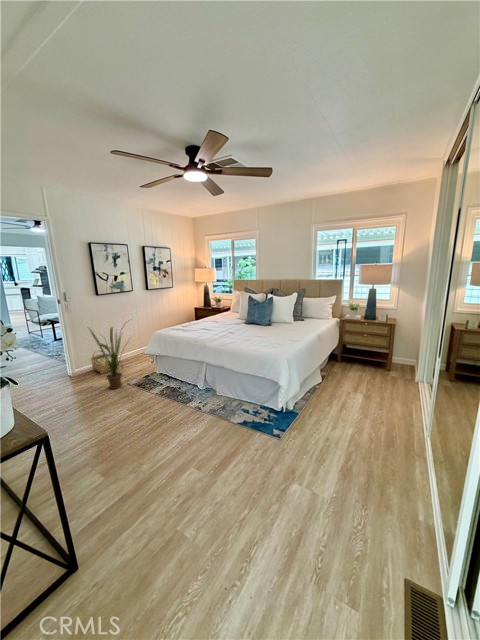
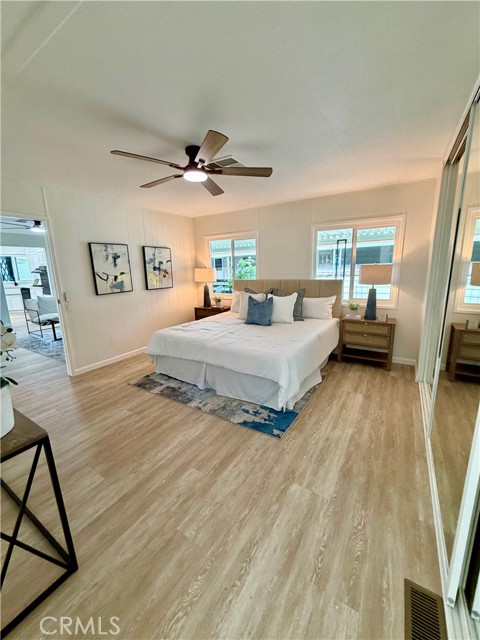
- woven basket (105, 360)
- house plant (115, 354)
